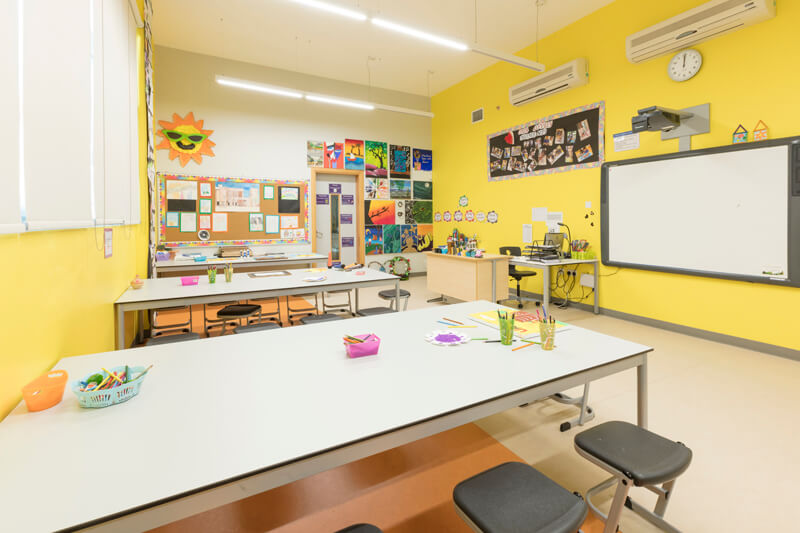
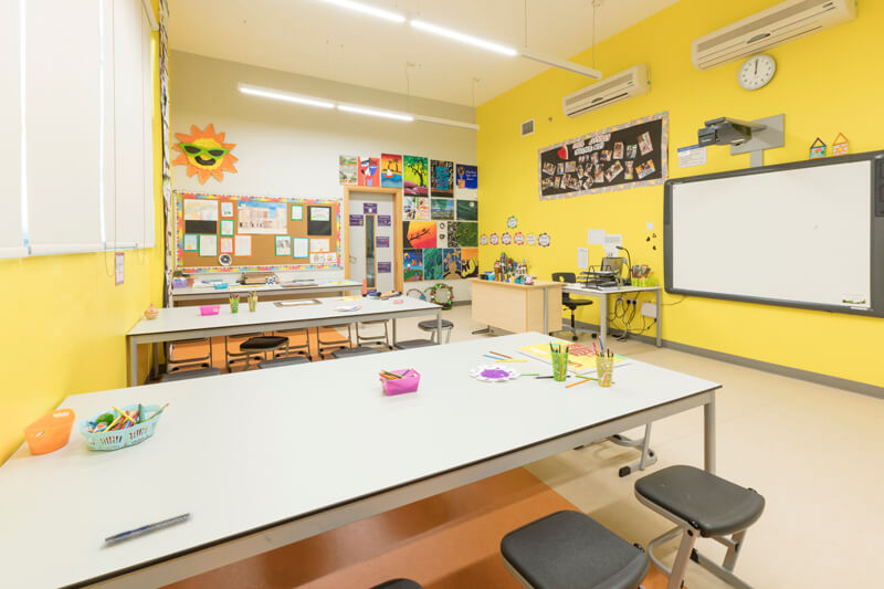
+ pen (150, 525)
